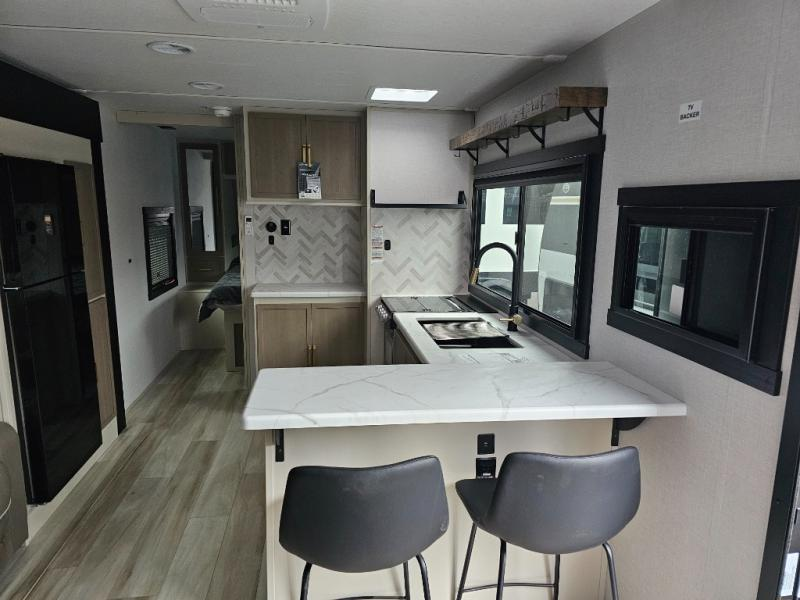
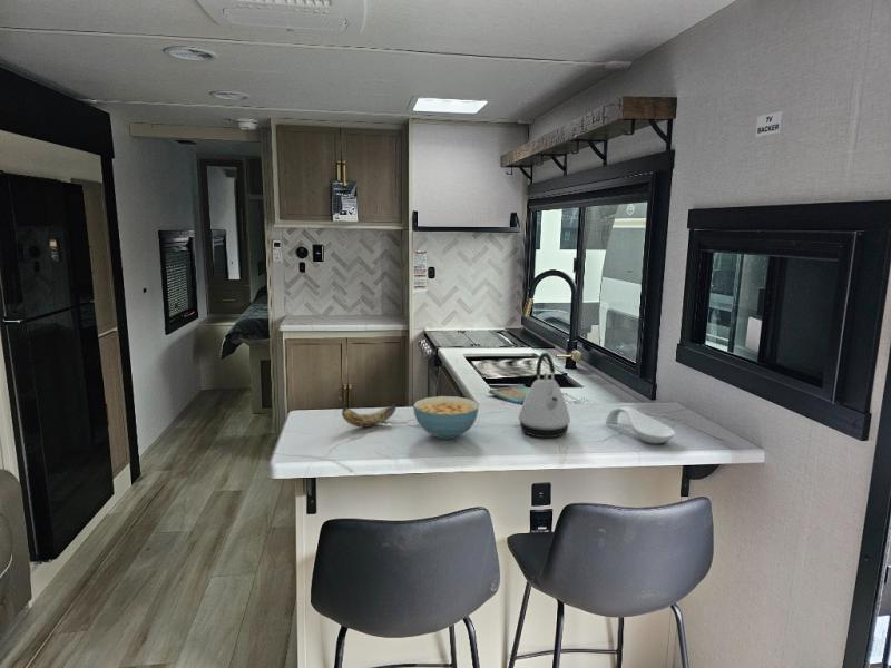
+ kettle (545, 393)
+ banana (371, 413)
+ cereal bowl (446, 420)
+ spoon rest (638, 423)
+ dish towel (520, 394)
